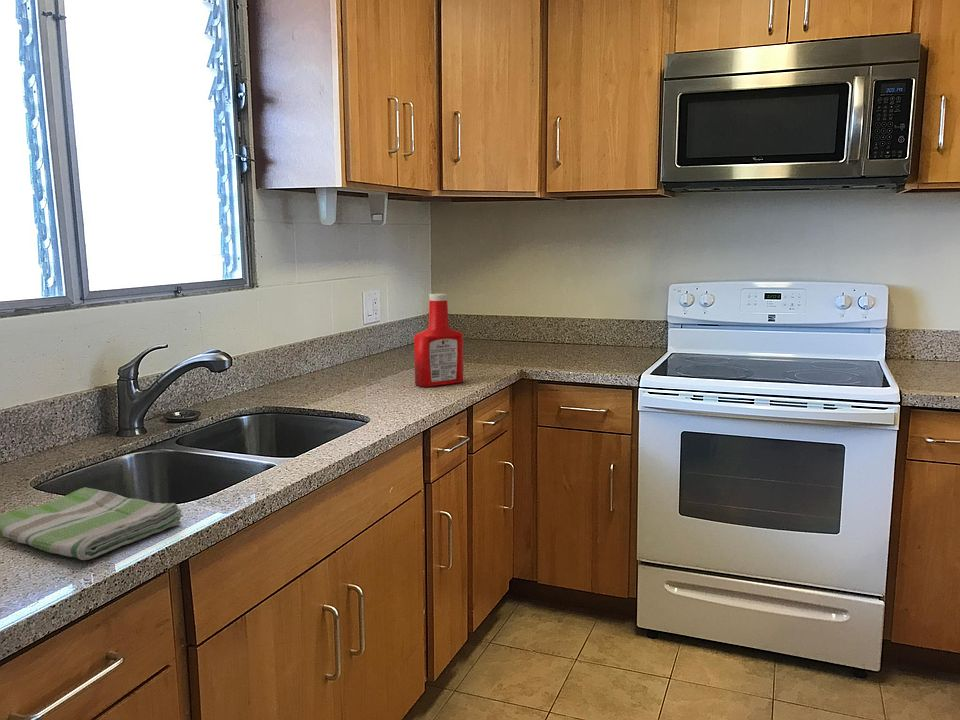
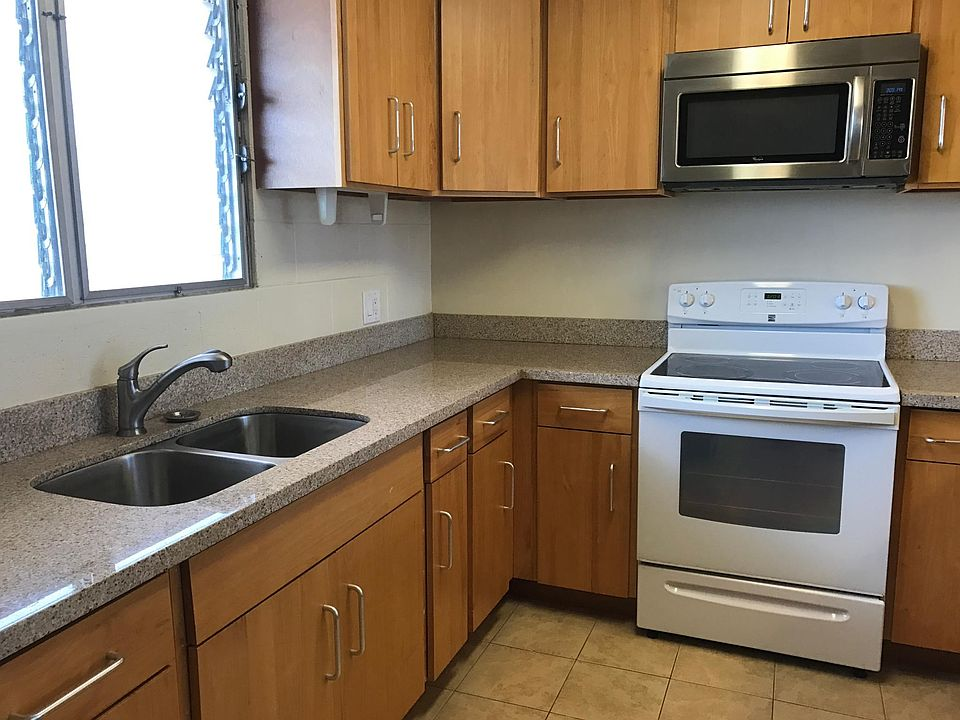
- soap bottle (438, 338)
- dish towel (85, 517)
